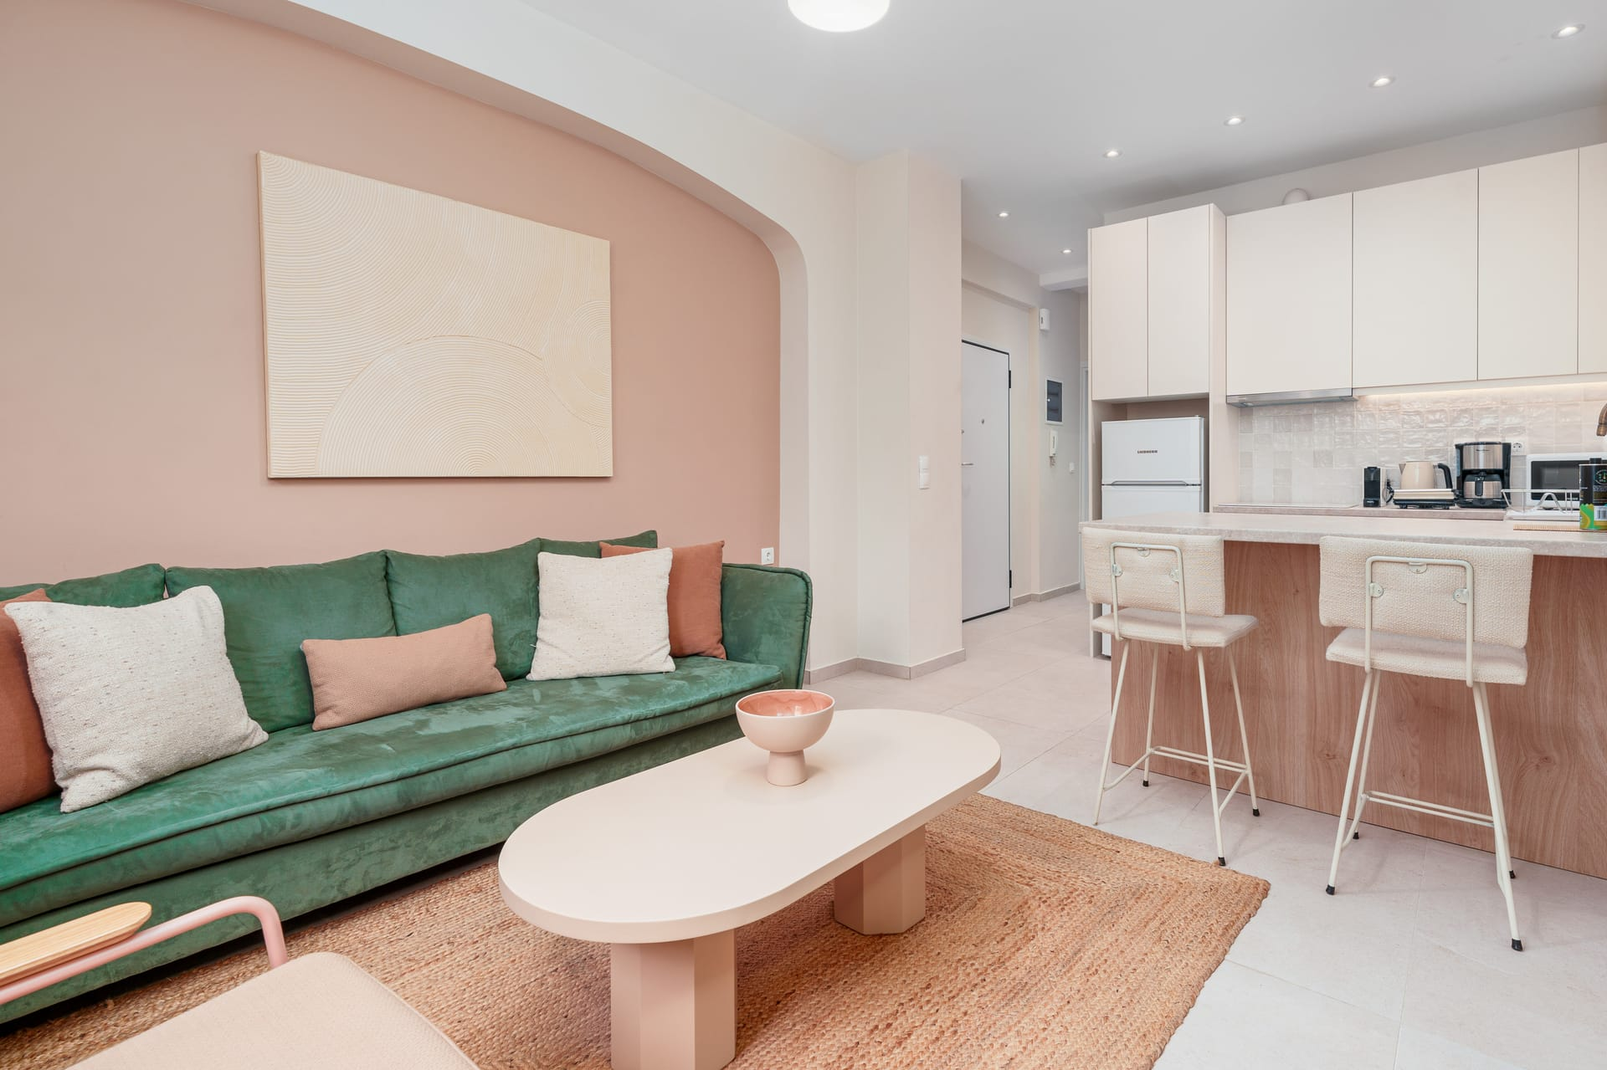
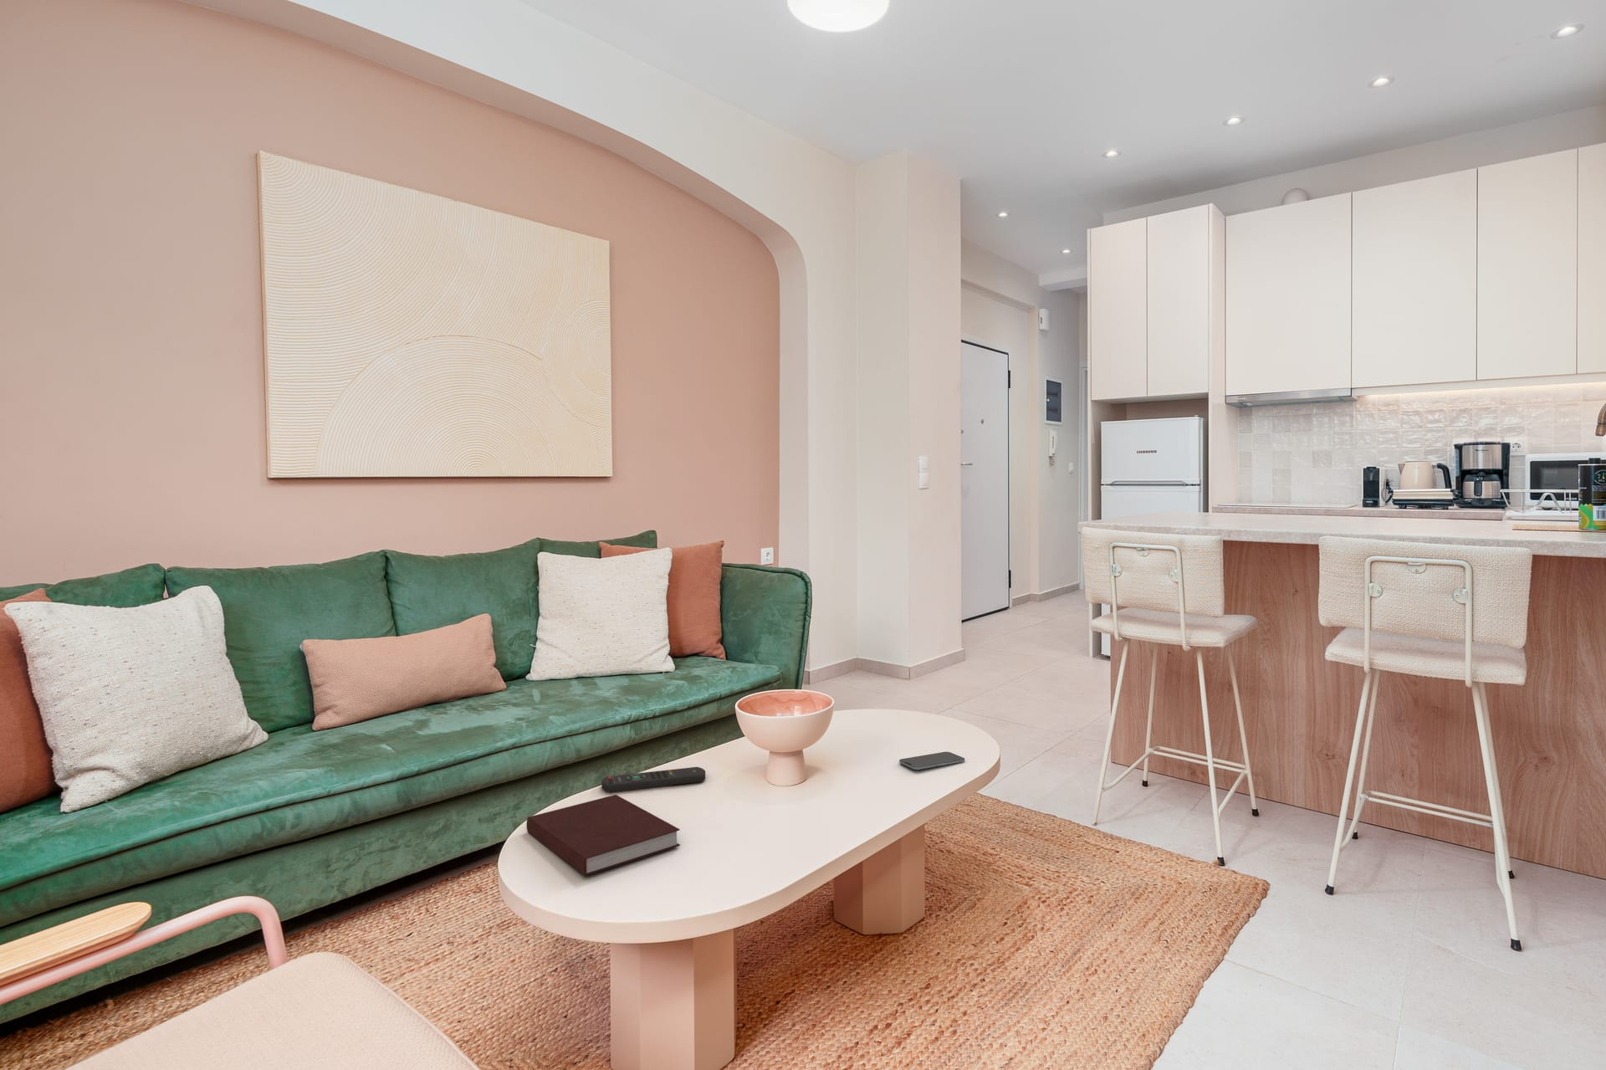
+ smartphone (931, 761)
+ remote control (654, 779)
+ notebook (602, 831)
